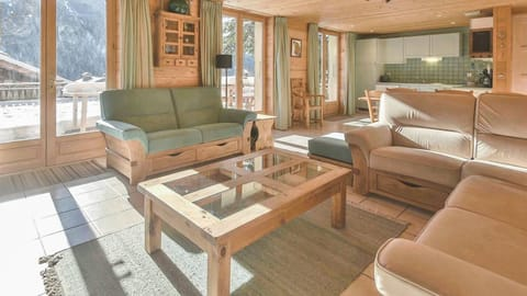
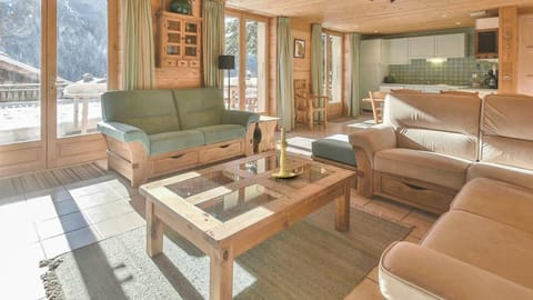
+ candle holder (283, 151)
